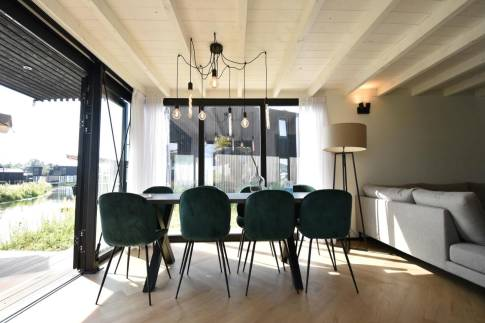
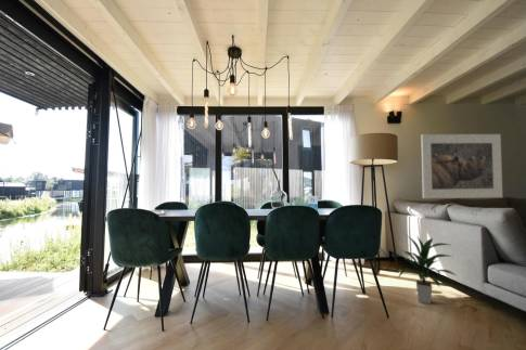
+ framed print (461, 166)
+ indoor plant (424, 268)
